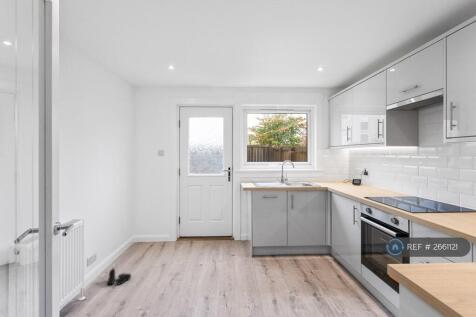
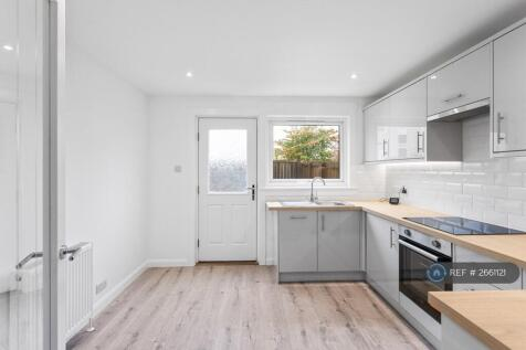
- boots (119, 275)
